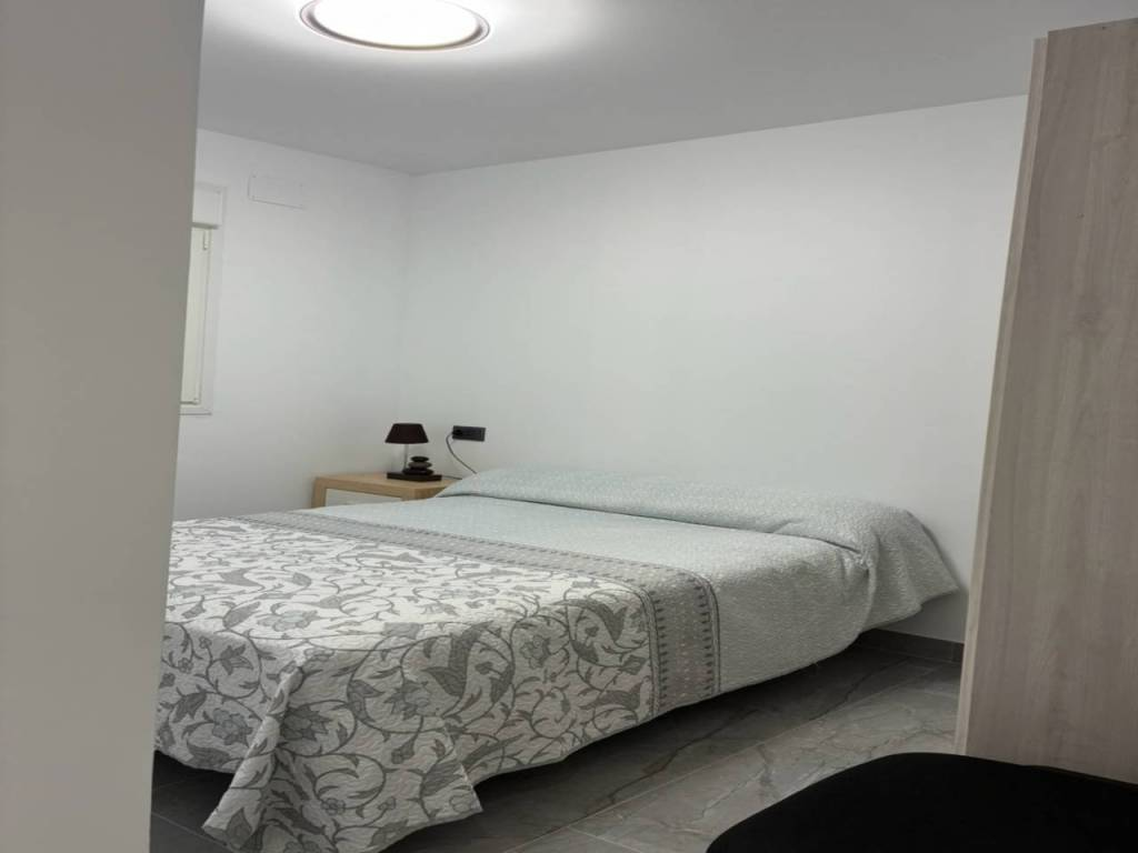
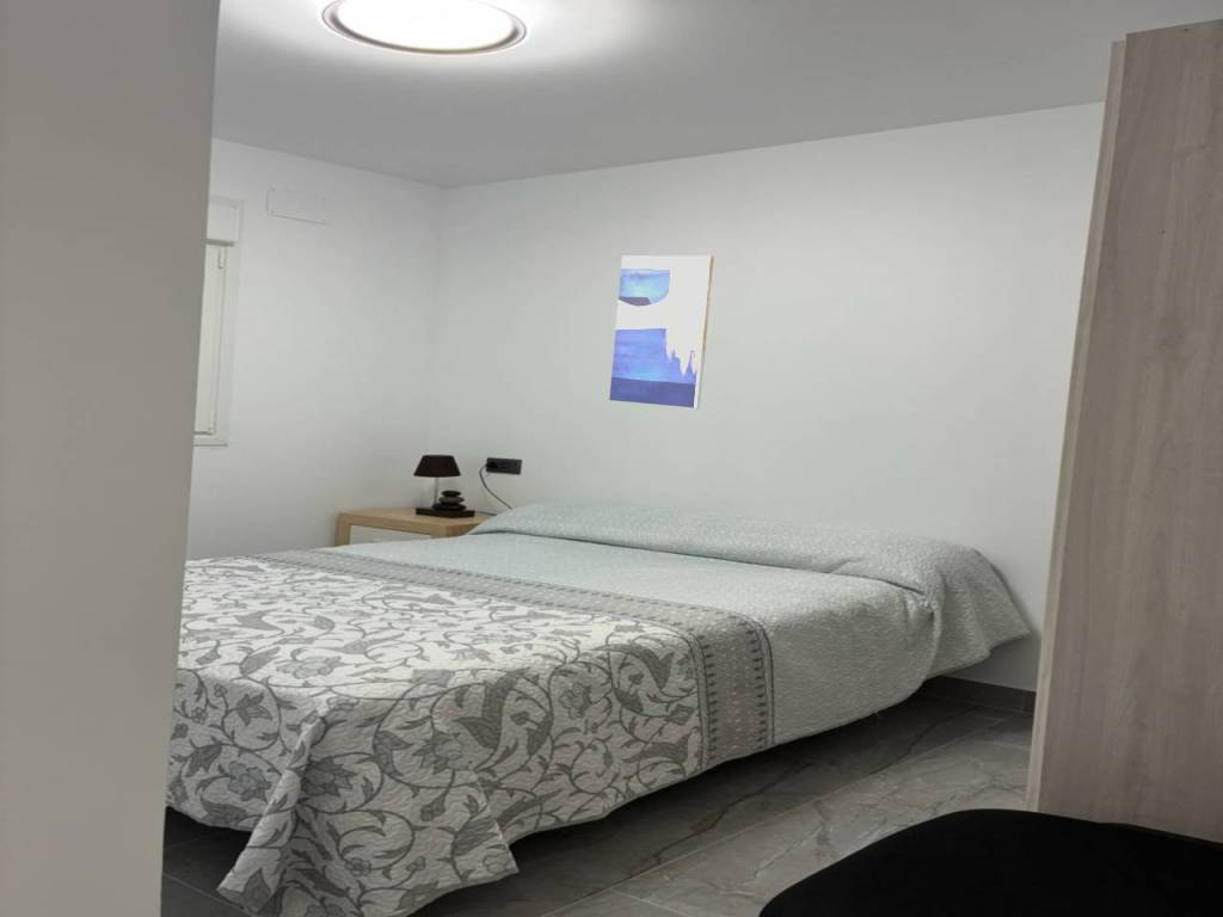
+ wall art (659, 330)
